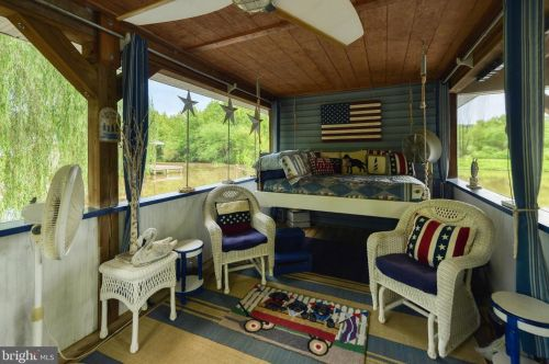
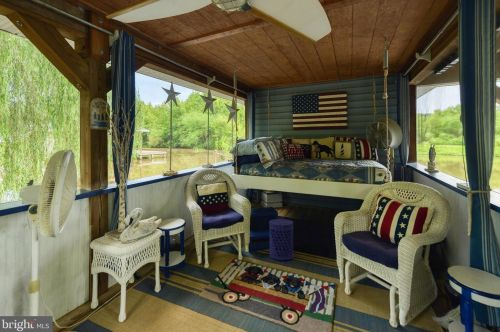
+ waste bin (281, 238)
